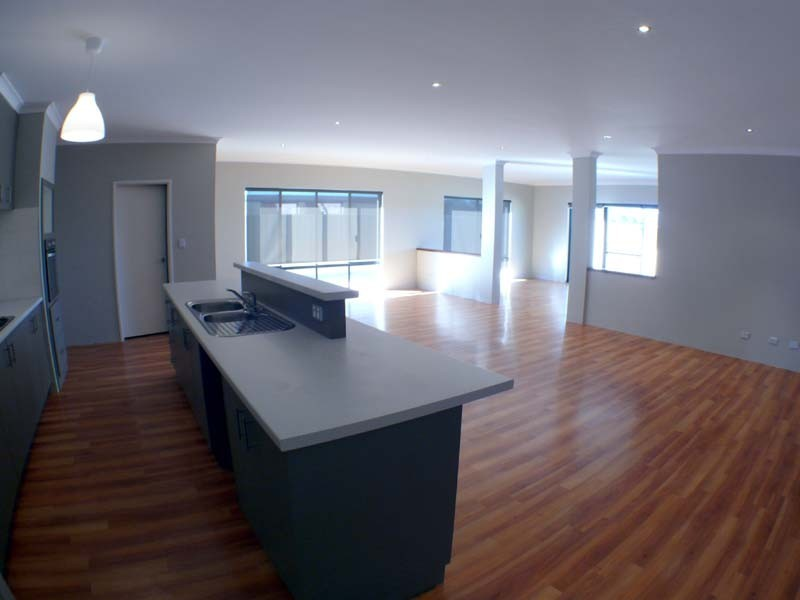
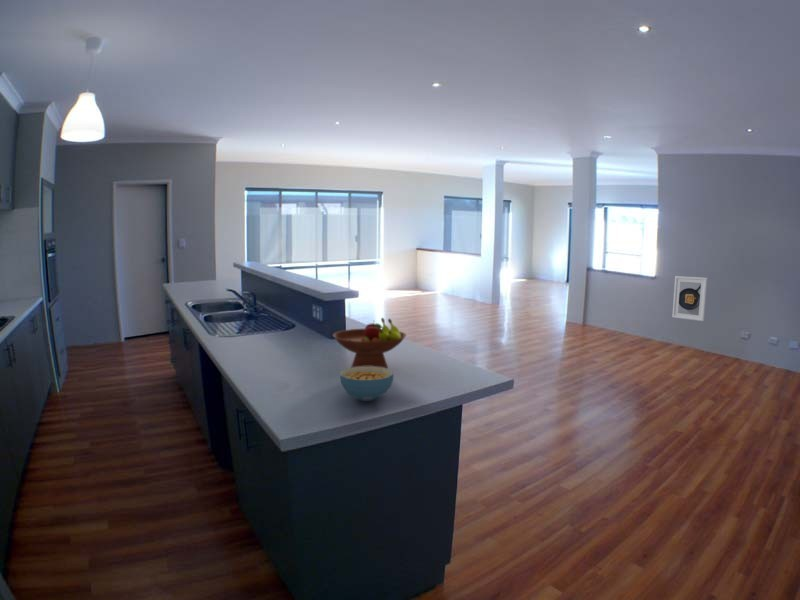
+ cereal bowl (366, 385)
+ fruit bowl (369, 345)
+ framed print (689, 298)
